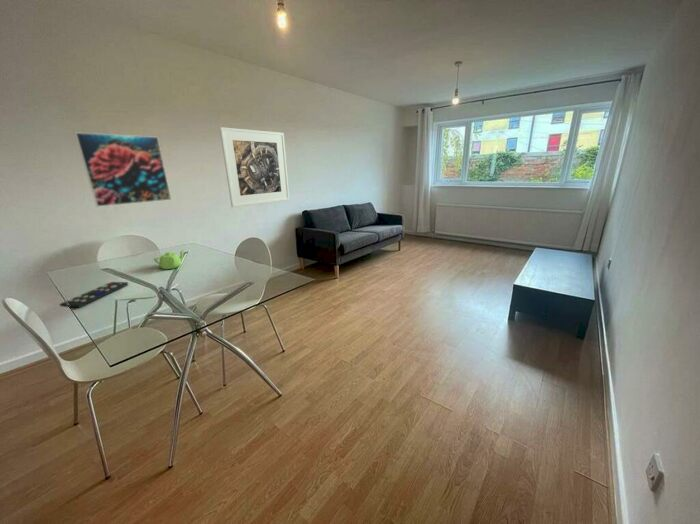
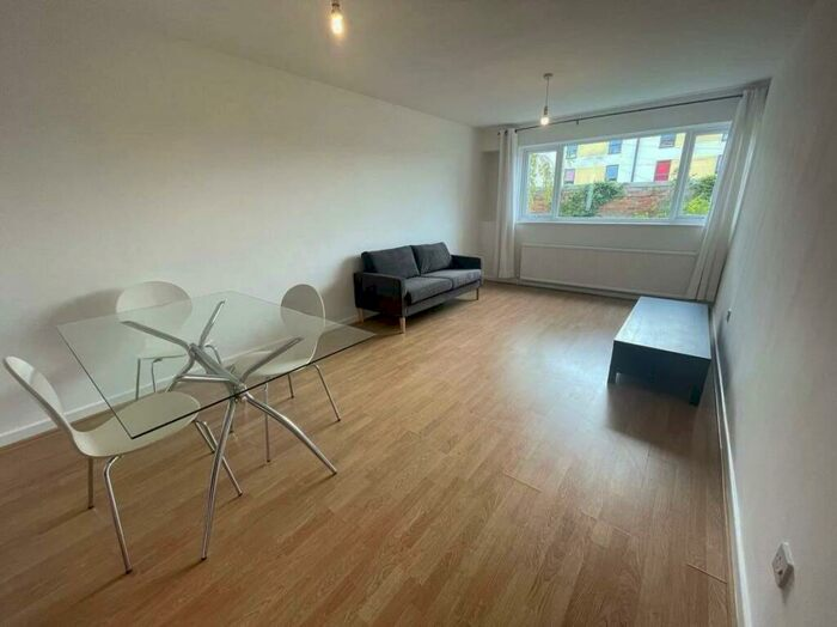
- teapot (170, 259)
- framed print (258, 168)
- remote control (96, 293)
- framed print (128, 170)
